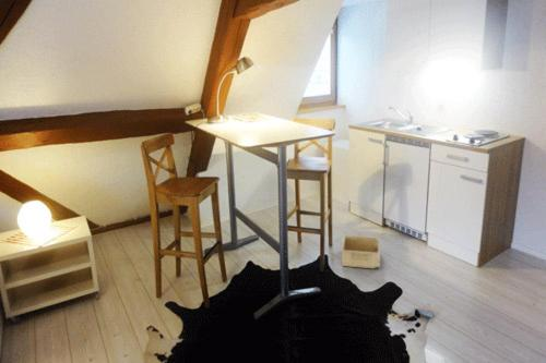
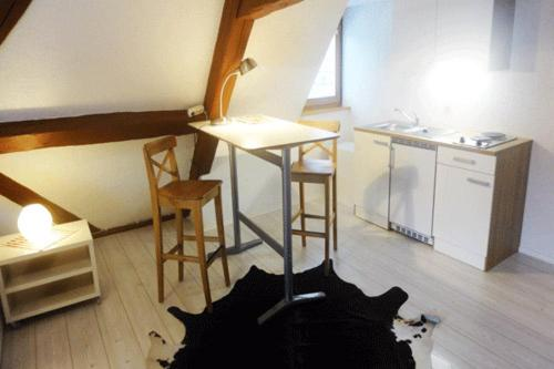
- storage bin (360, 251)
